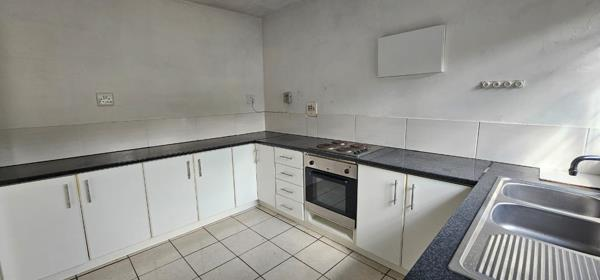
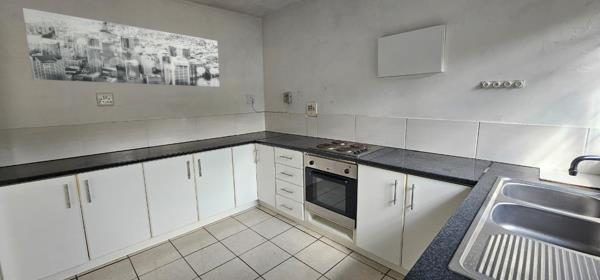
+ wall art (142, 56)
